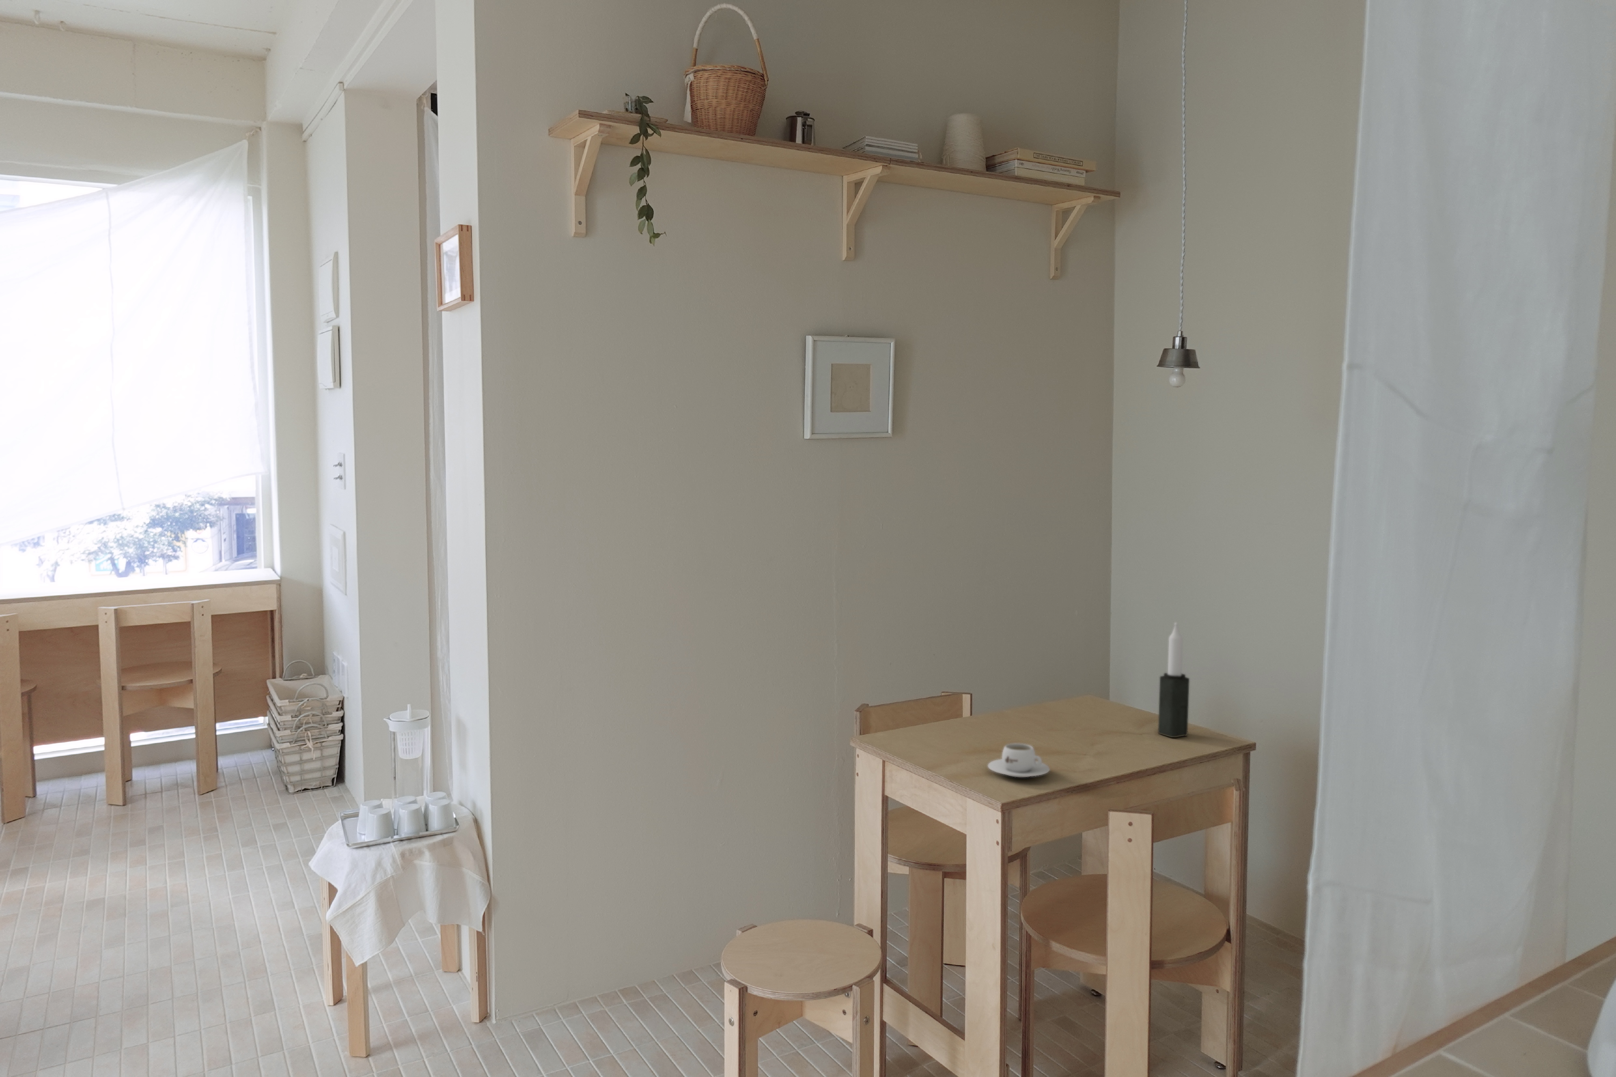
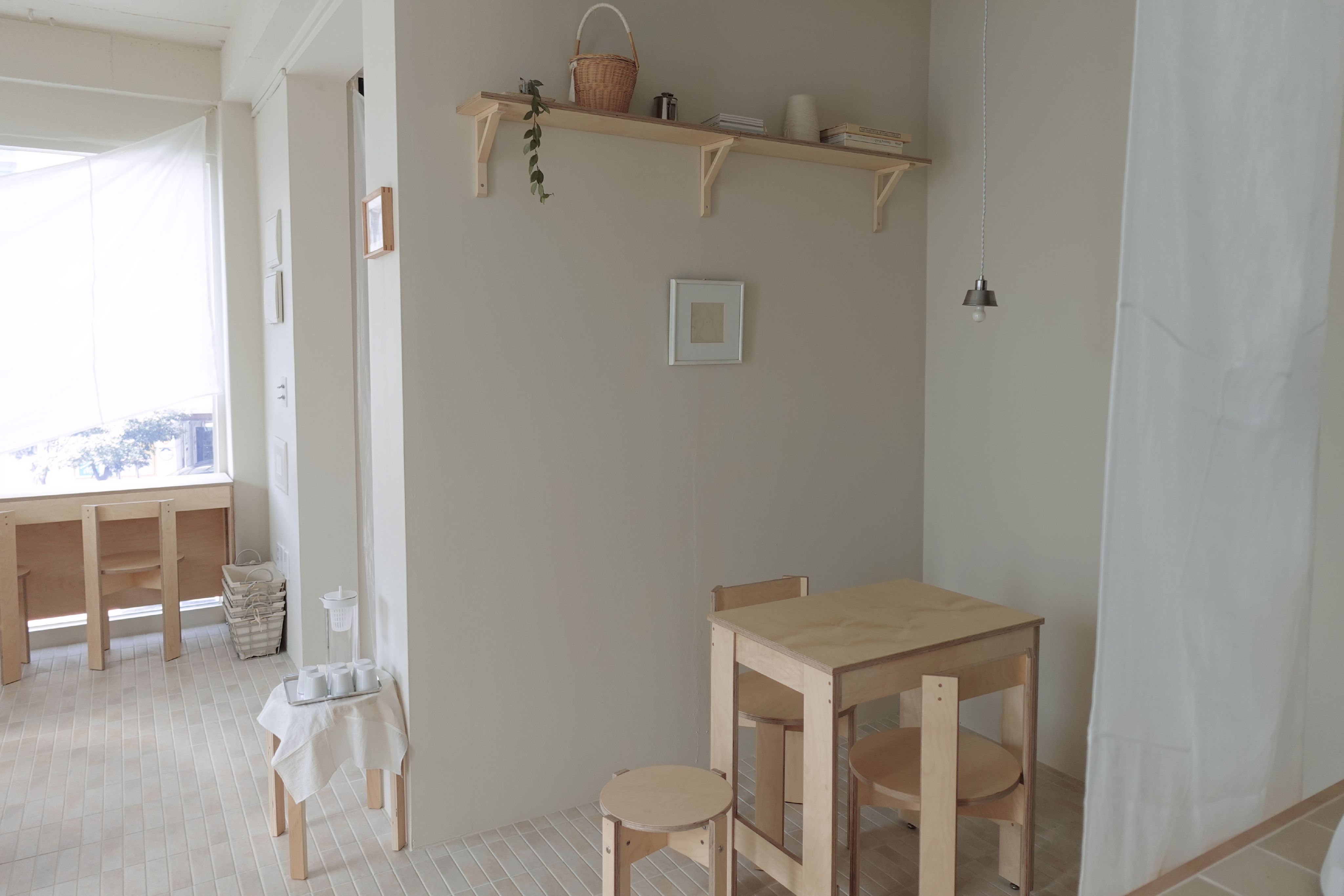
- candle (1175, 678)
- teacup (1018, 760)
